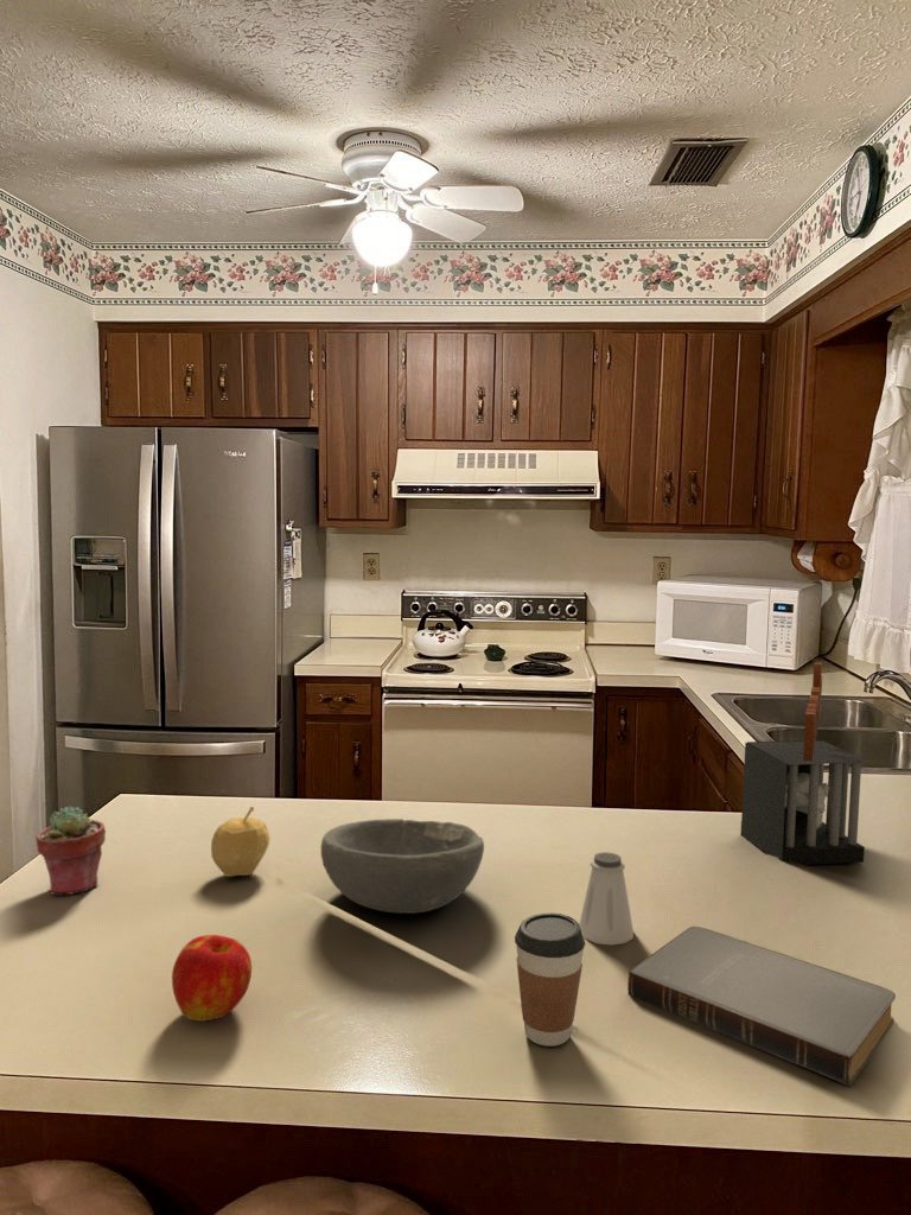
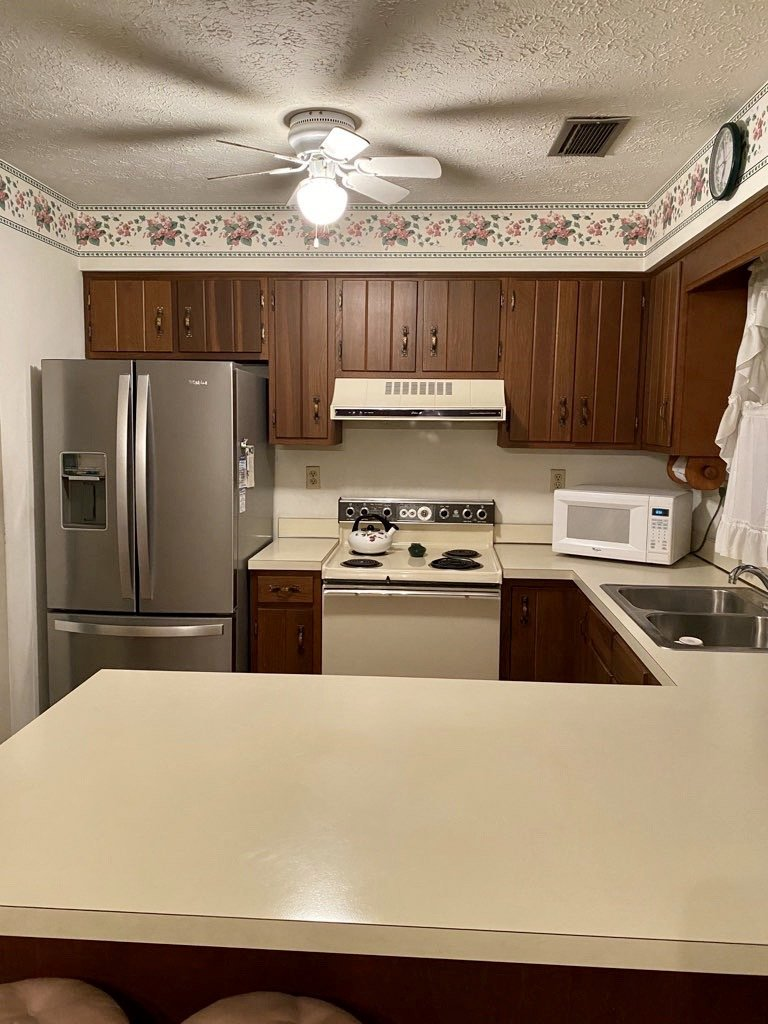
- coffee cup (548, 979)
- bowl (402, 864)
- apple (212, 977)
- potted succulent (71, 846)
- saltshaker (606, 895)
- book (759, 994)
- knife block (811, 758)
- fruit (241, 839)
